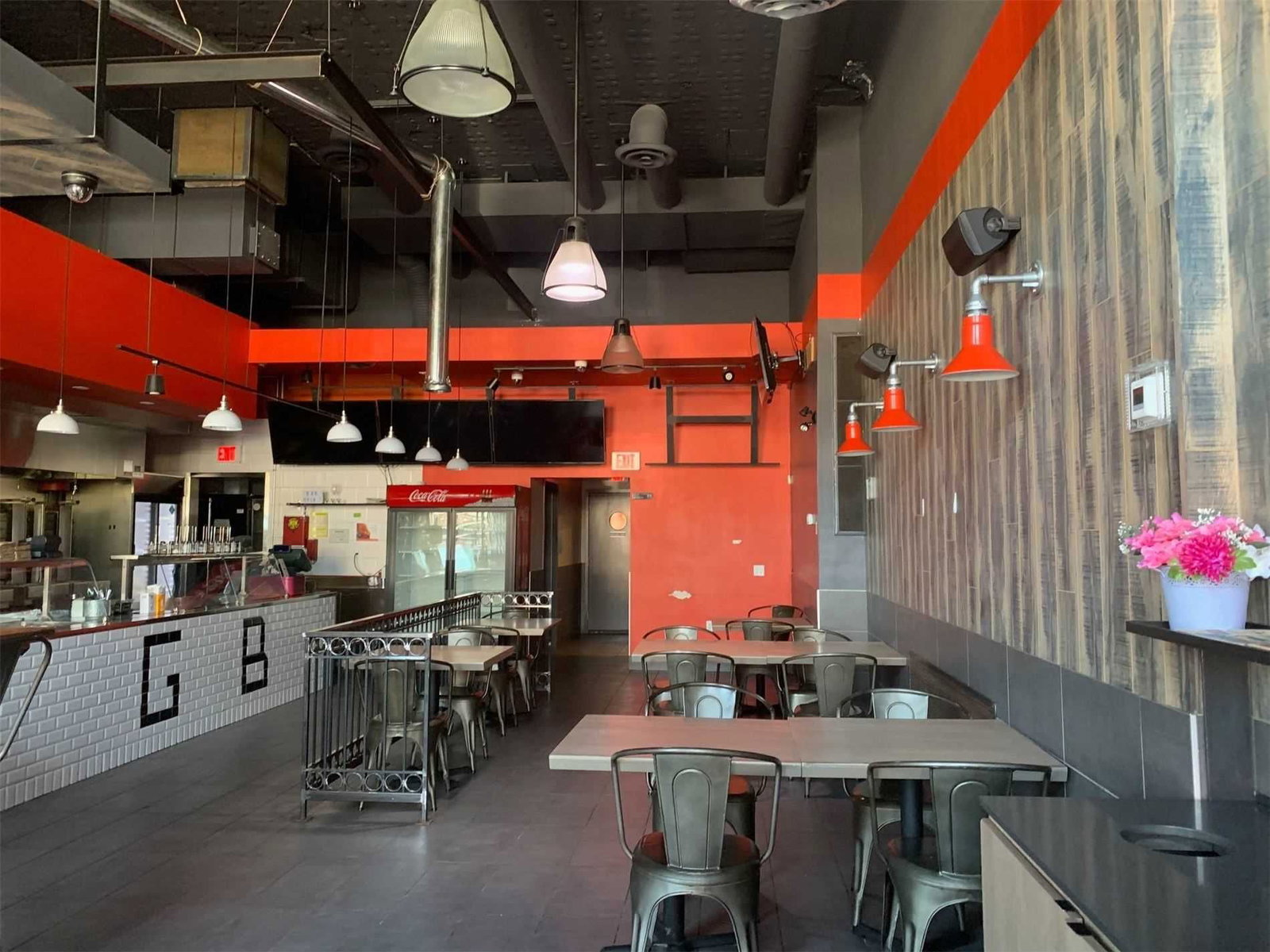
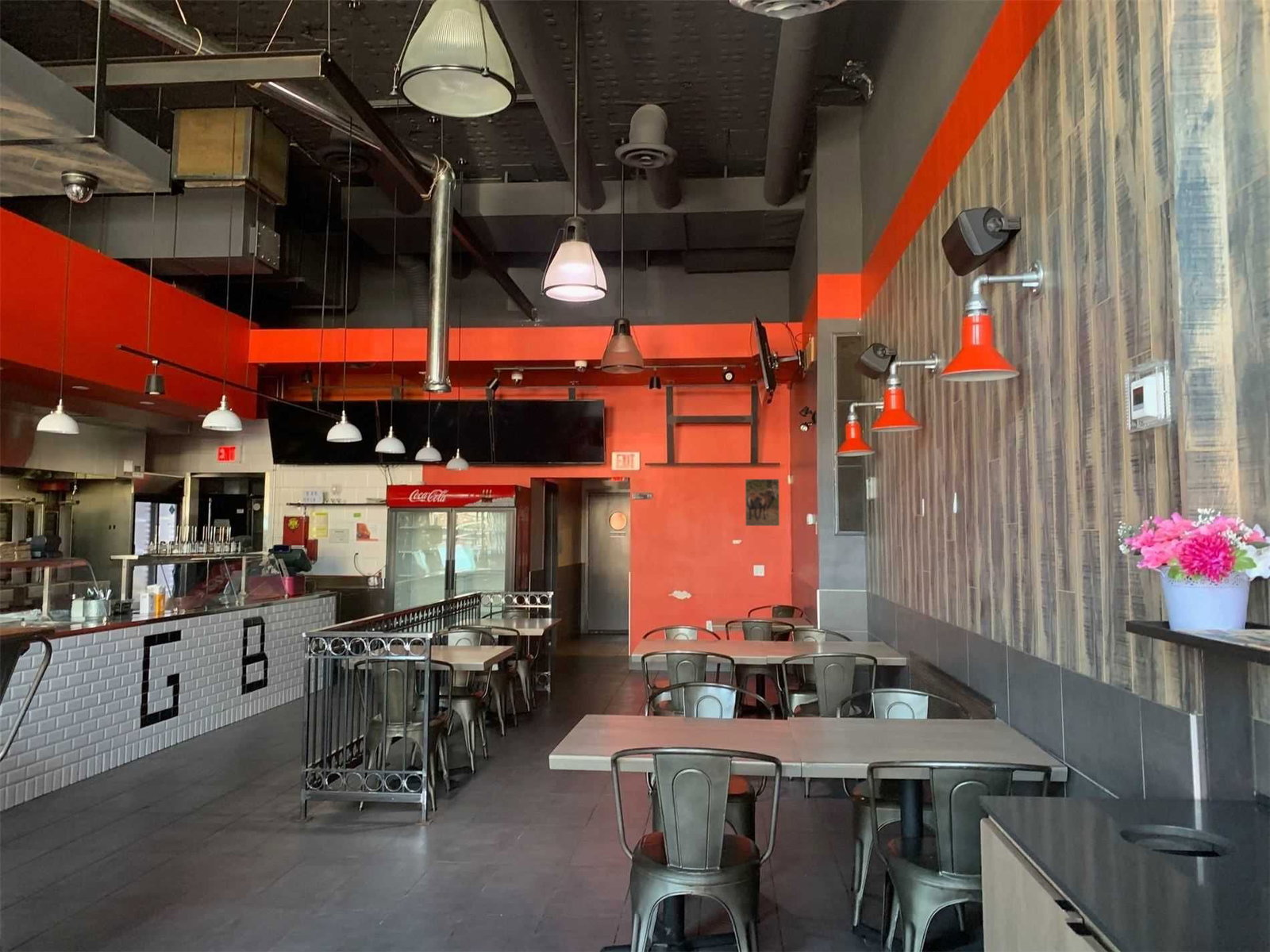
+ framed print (762, 502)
